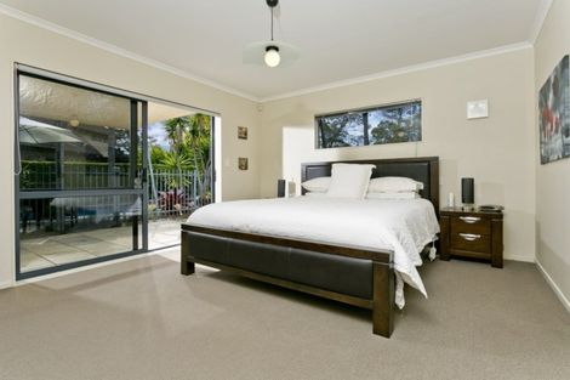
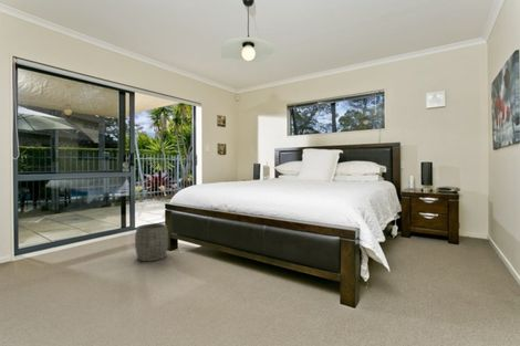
+ woven basket (152, 241)
